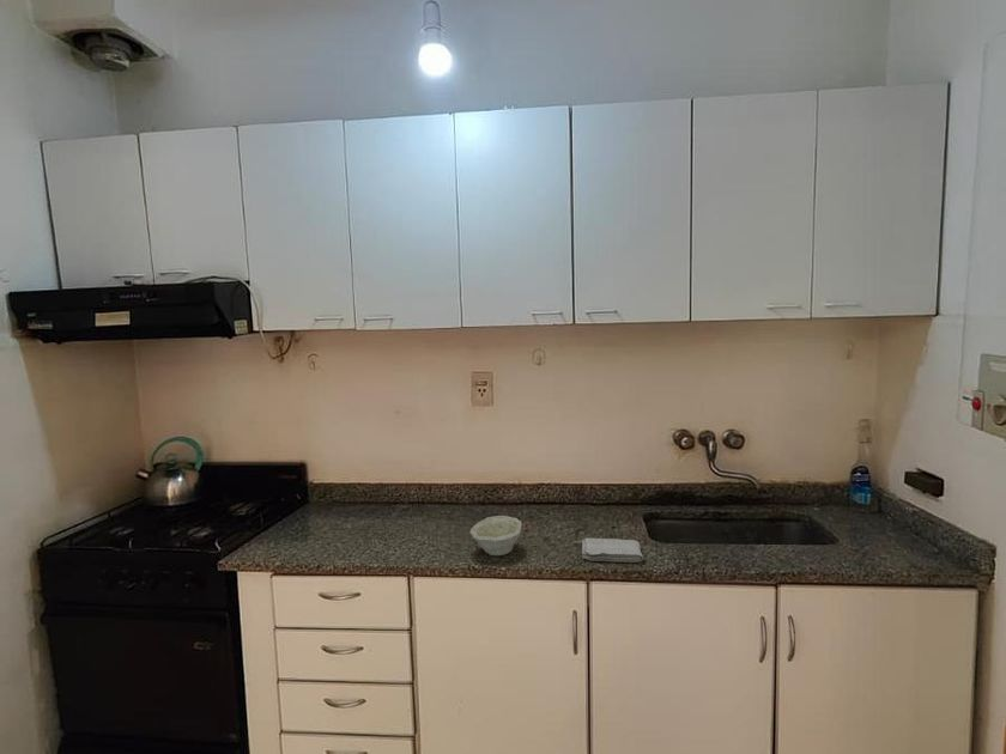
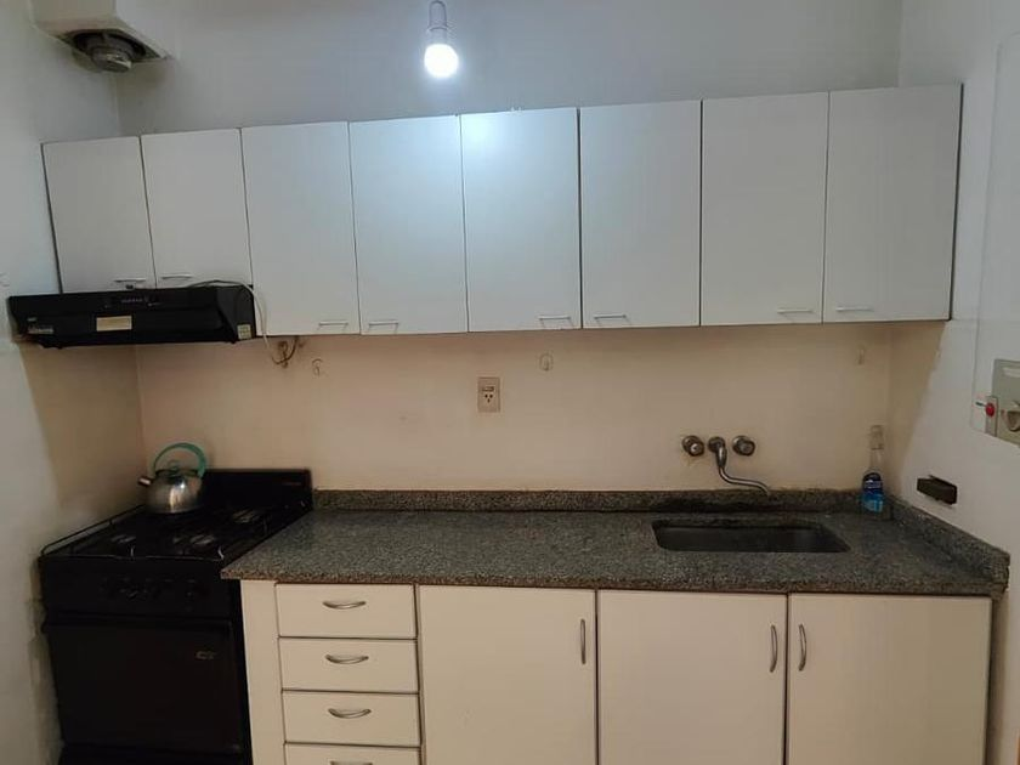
- bowl (497, 537)
- washcloth (611, 548)
